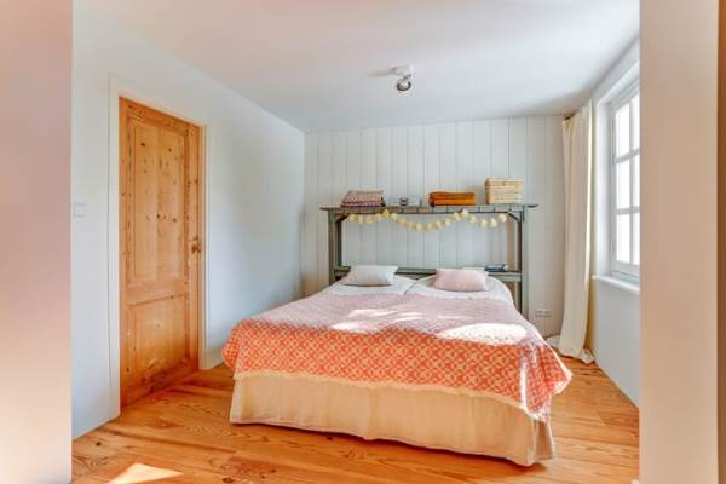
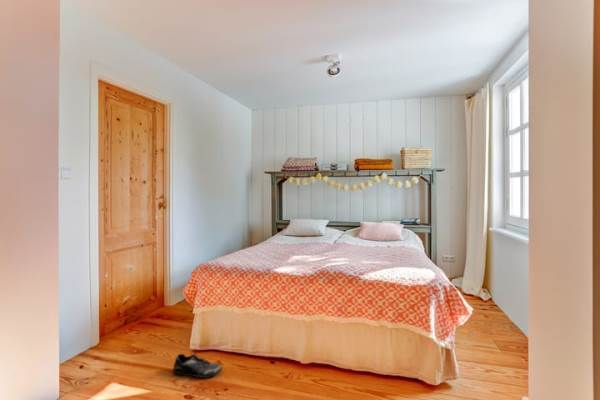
+ shoe (197, 362)
